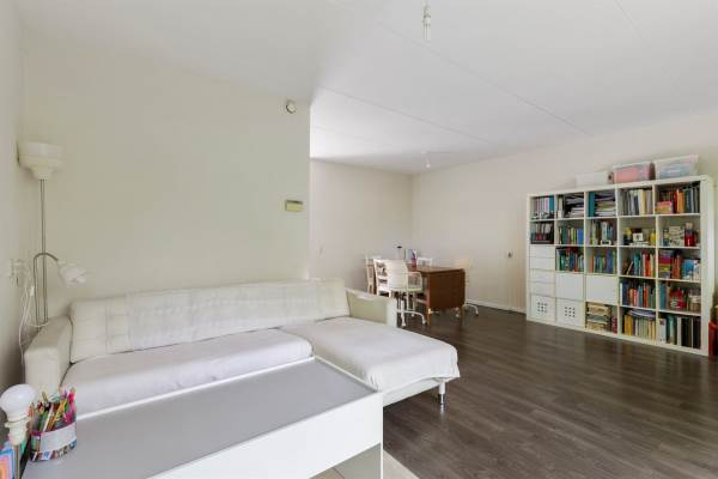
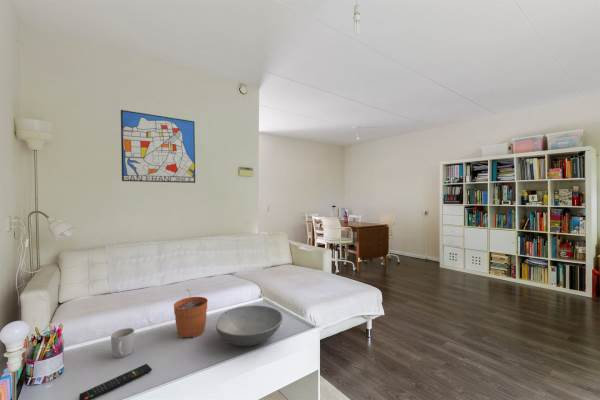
+ bowl (250, 328)
+ plant pot (191, 309)
+ remote control (117, 382)
+ mug (122, 344)
+ wall art (160, 149)
